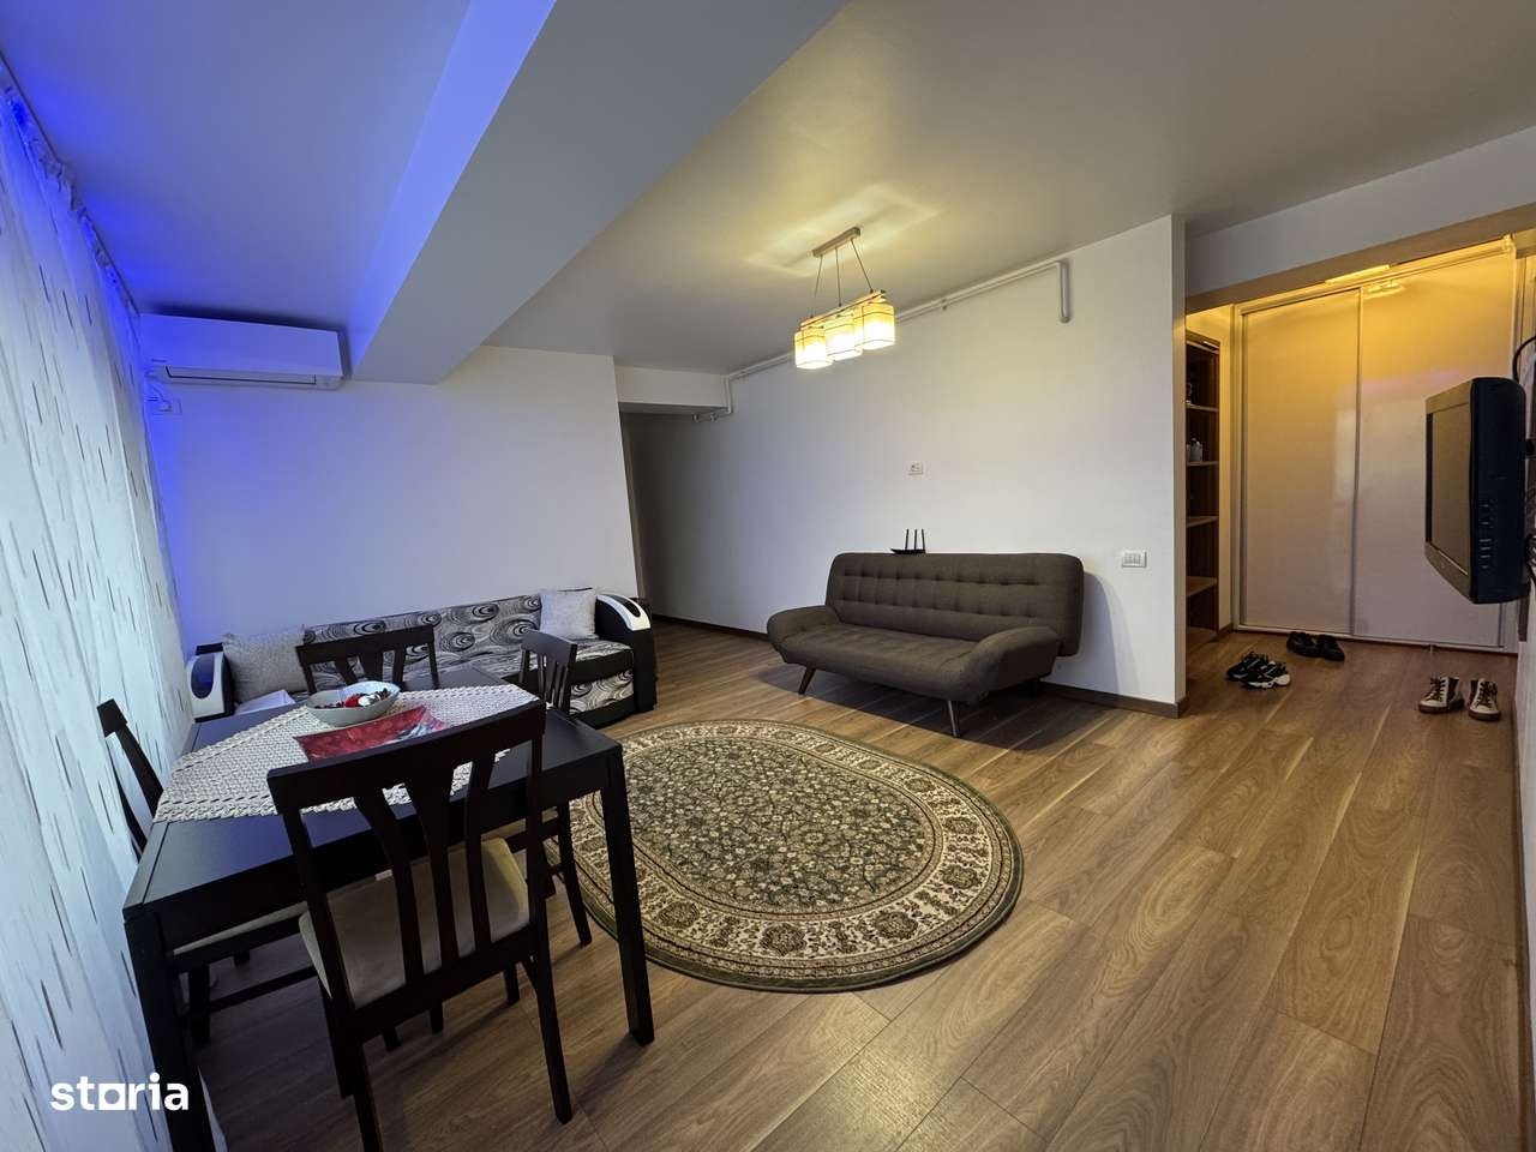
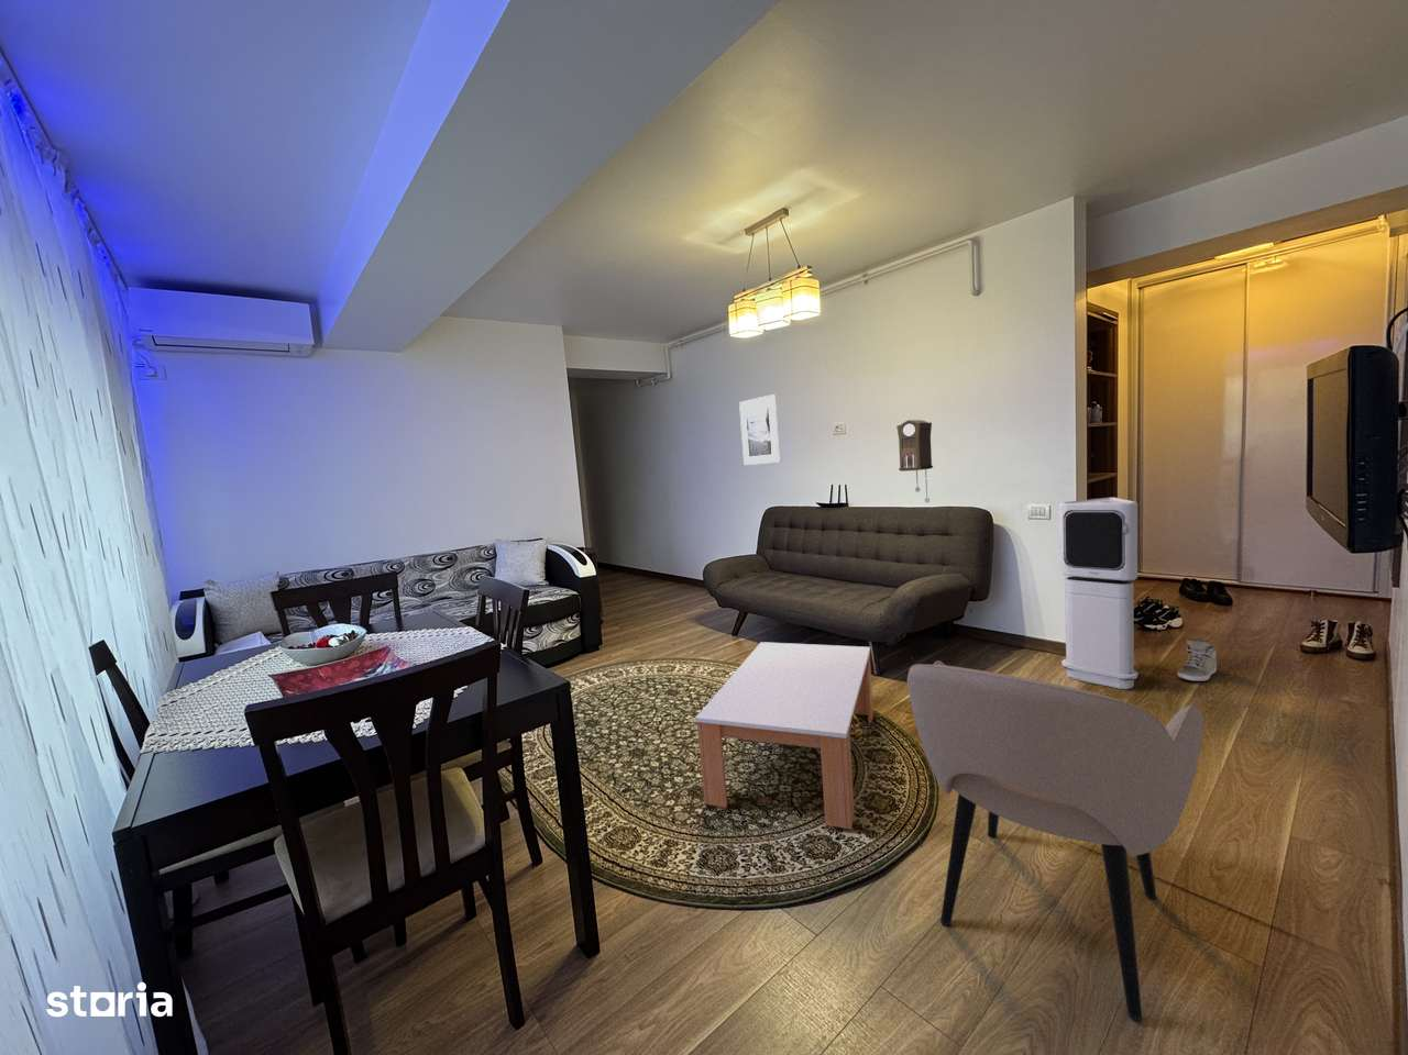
+ coffee table (796, 716)
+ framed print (758, 431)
+ sneaker (1197, 657)
+ pendulum clock (916, 461)
+ air purifier (1103, 590)
+ armchair (1041, 786)
